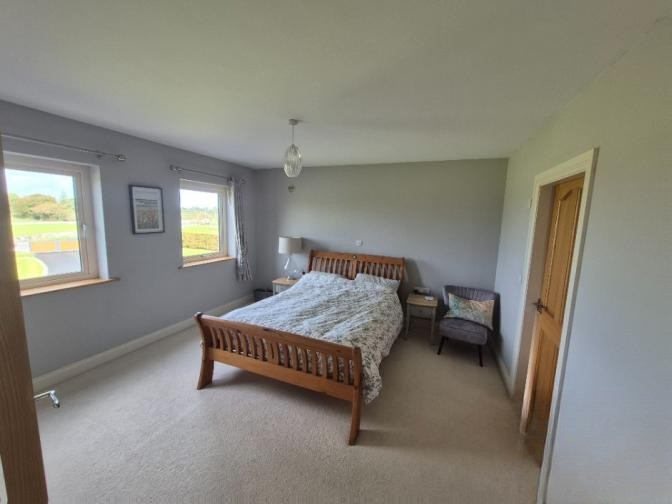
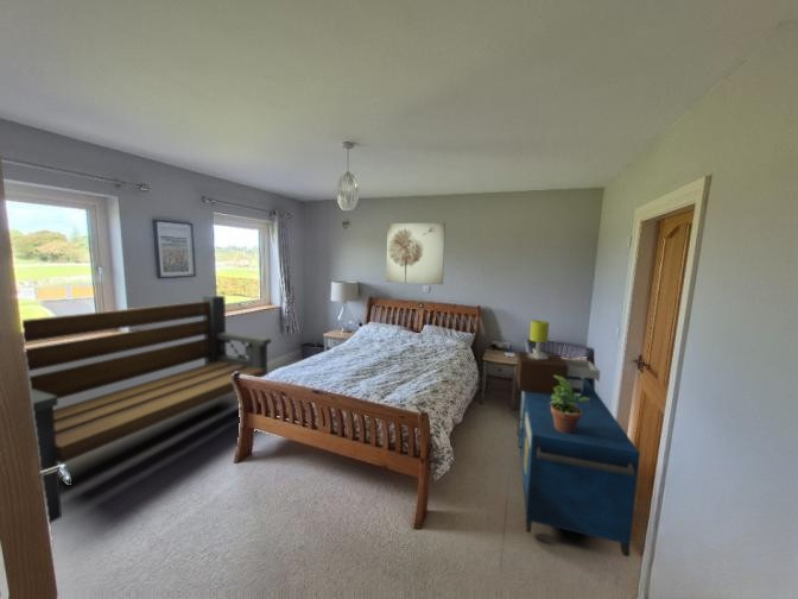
+ table lamp (556, 355)
+ wall art (414, 253)
+ bench (153, 372)
+ storage cabinet (558, 440)
+ potted plant (571, 406)
